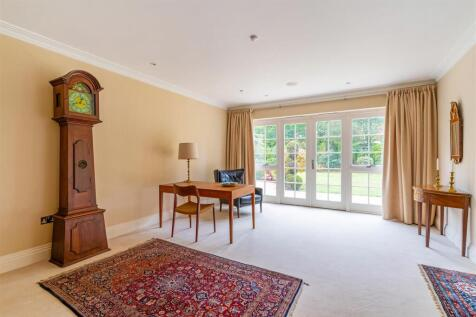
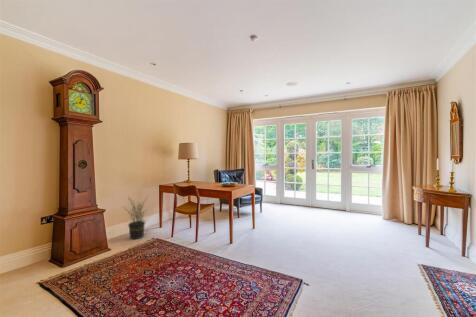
+ potted plant (135, 216)
